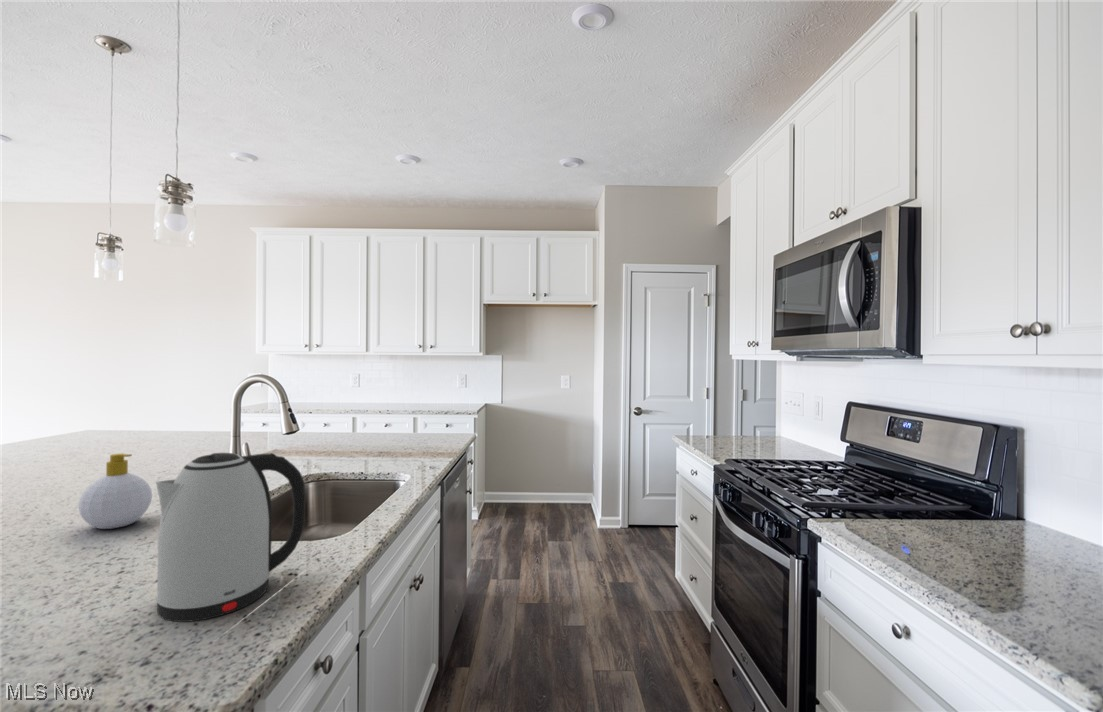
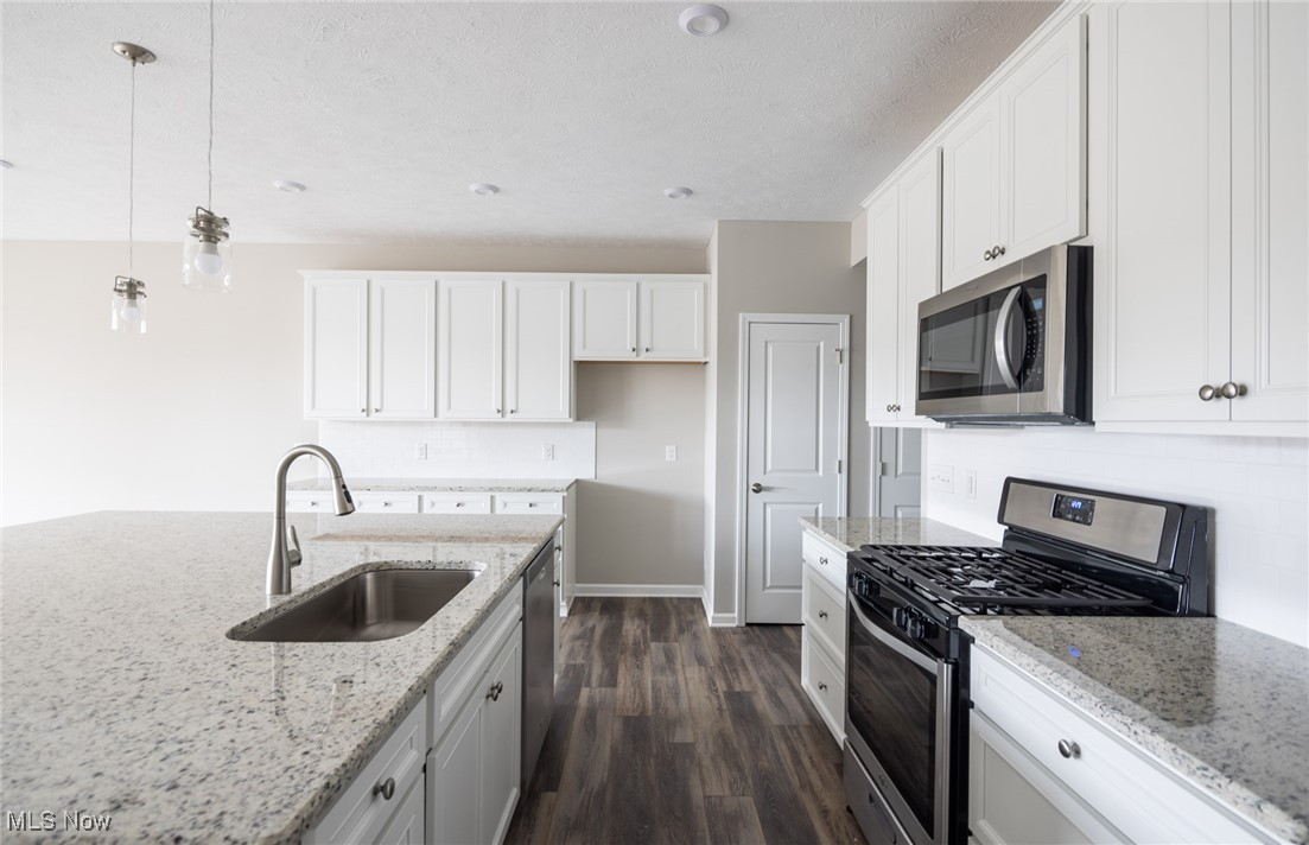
- kettle (237, 520)
- soap bottle (116, 489)
